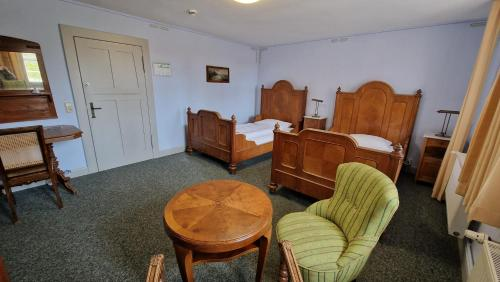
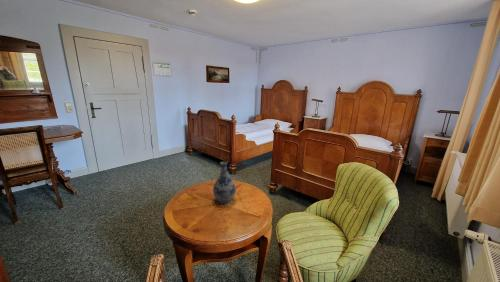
+ vase (224, 182)
